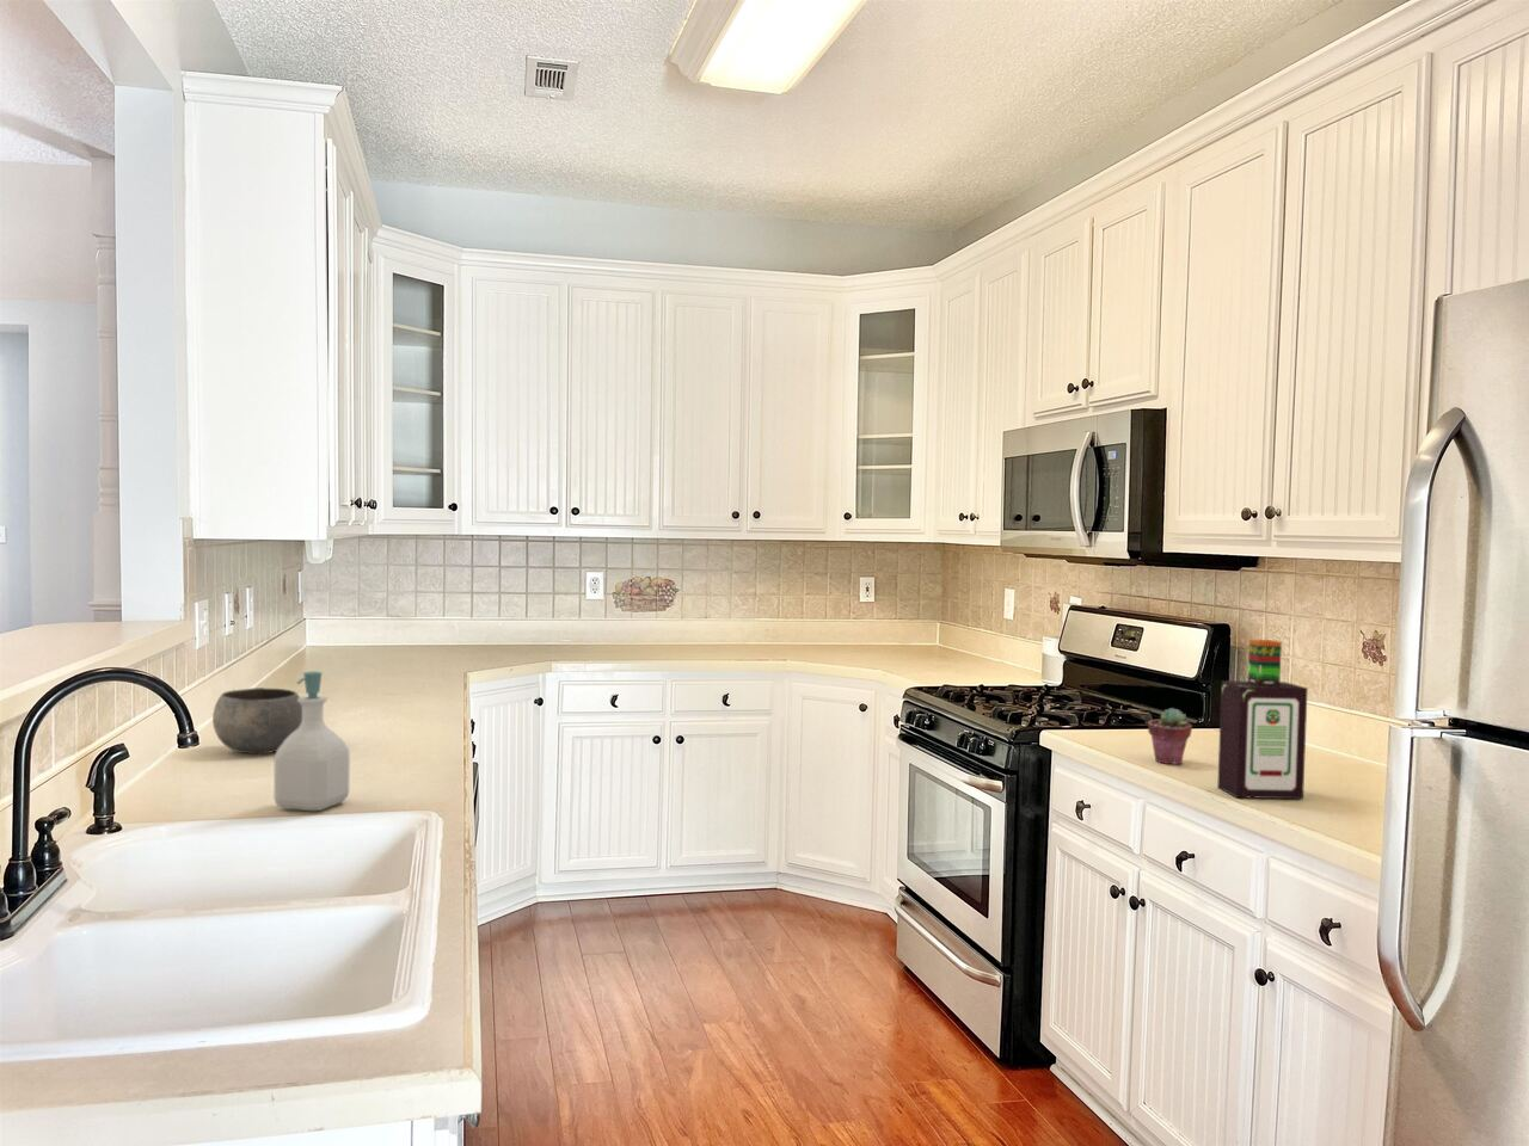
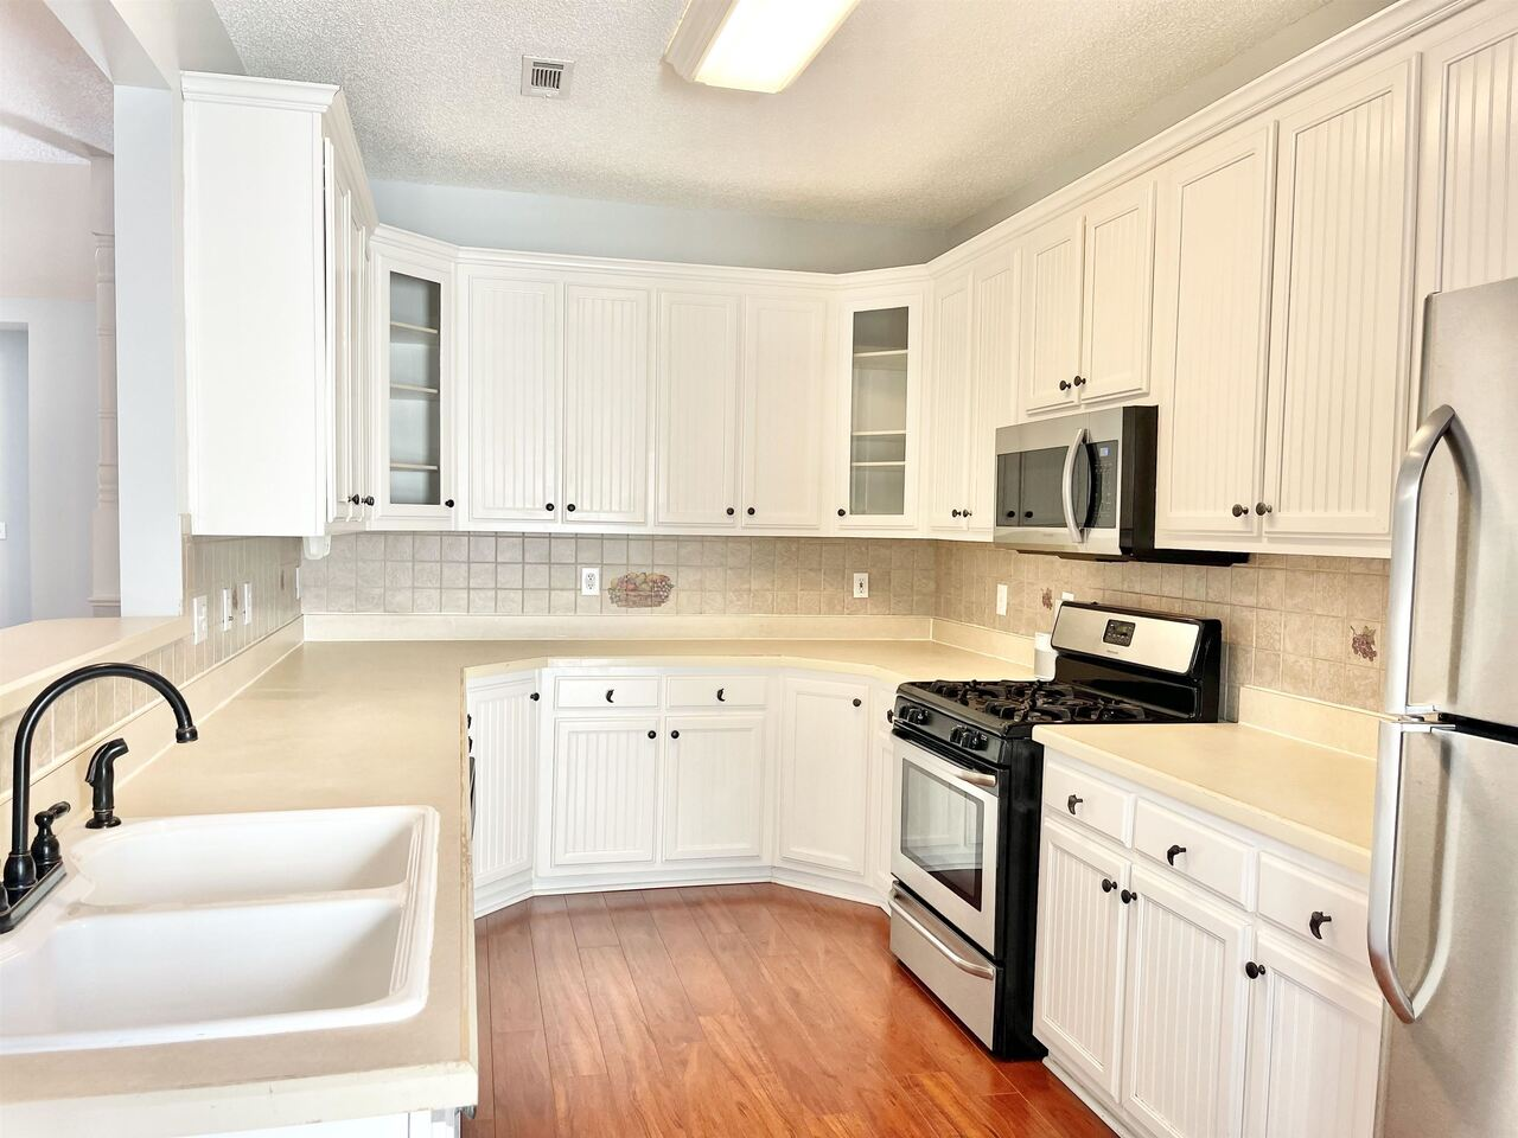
- bowl (259, 721)
- soap bottle (312, 738)
- potted succulent (1169, 734)
- bottle (1262, 716)
